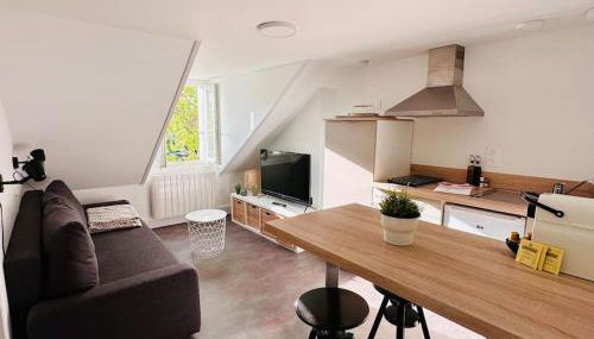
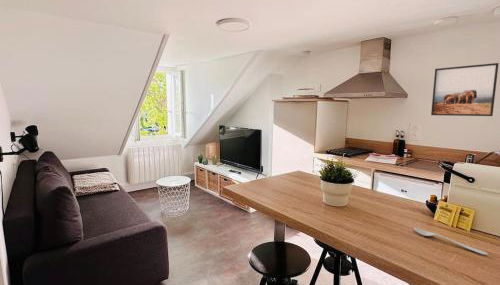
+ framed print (462, 91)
+ spoon (447, 239)
